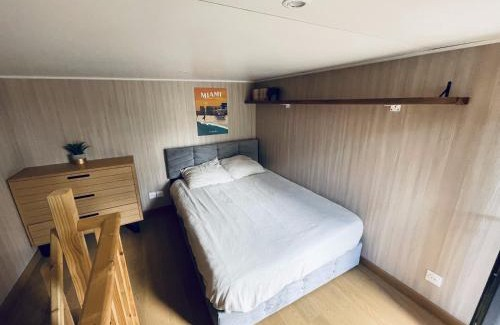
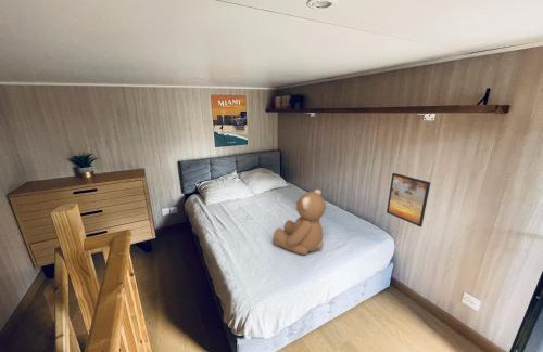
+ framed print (406, 198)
+ teddy bear (301, 219)
